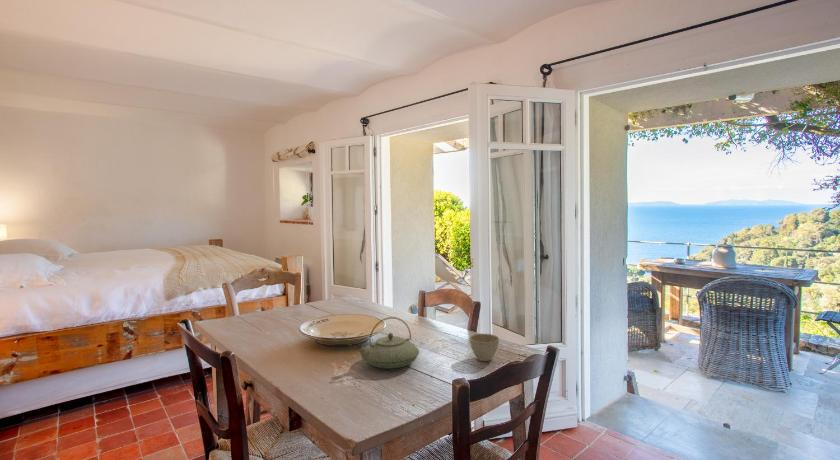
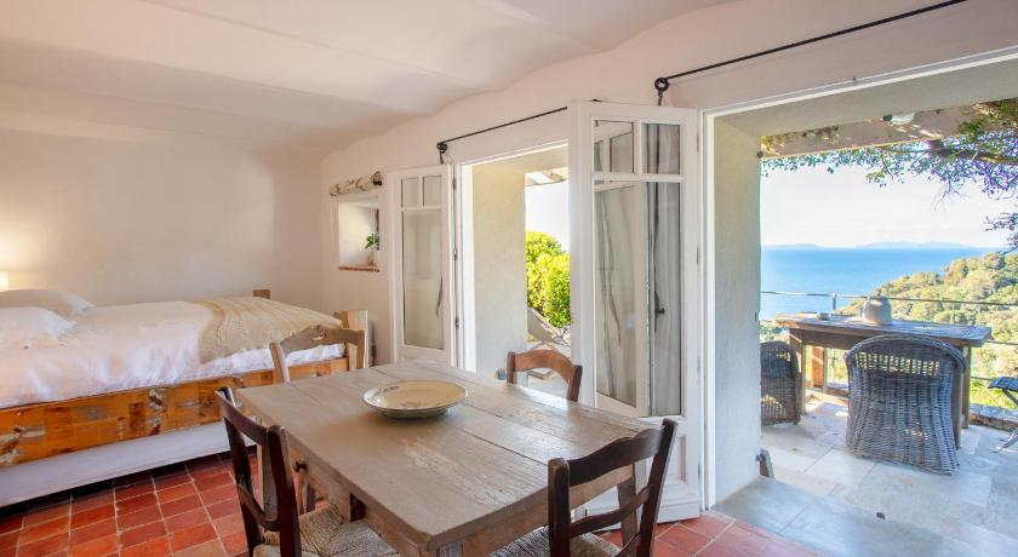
- flower pot (484, 348)
- teapot (387, 340)
